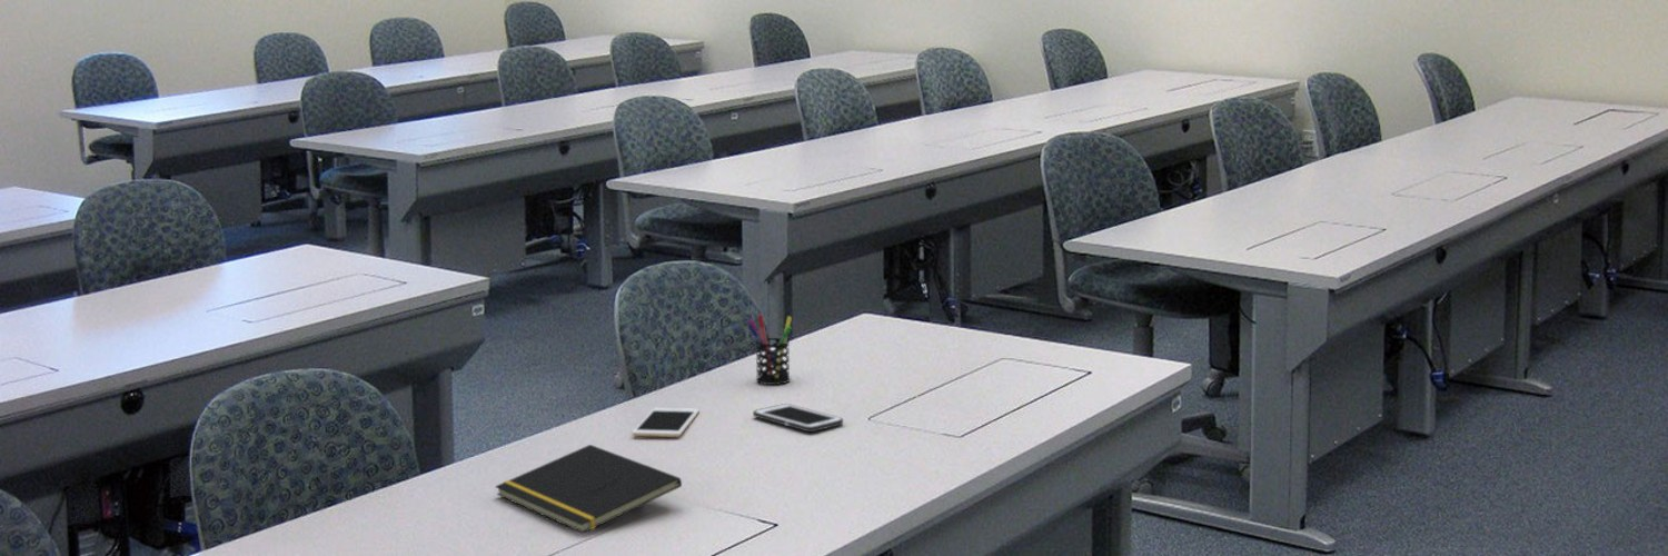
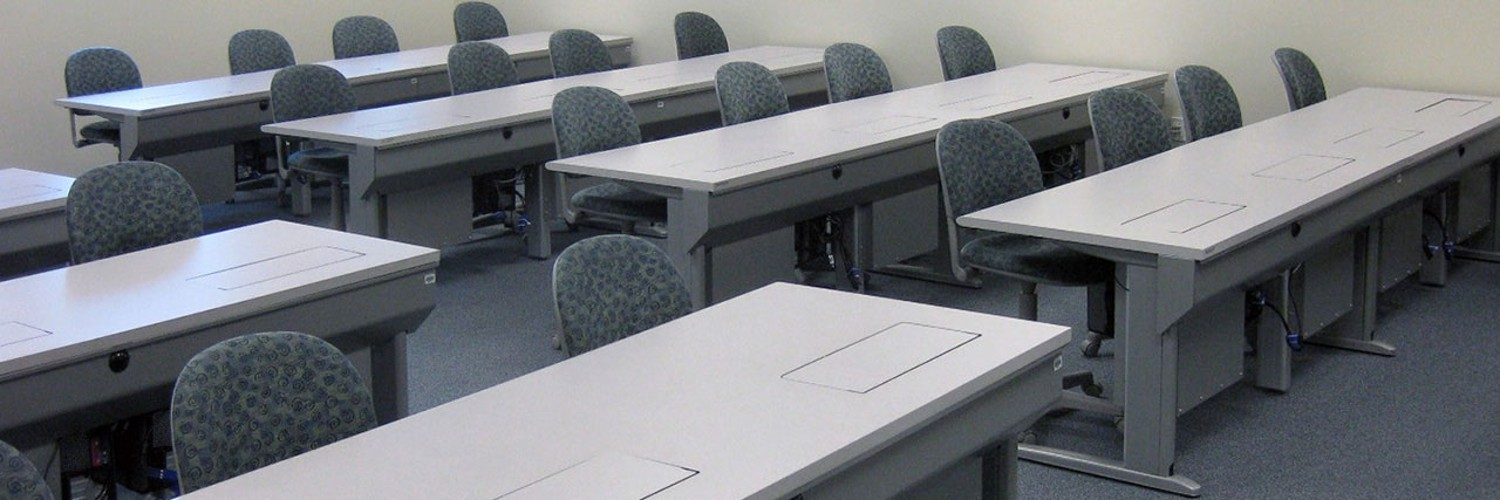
- cell phone (797, 417)
- notepad (587, 486)
- pen holder (774, 347)
- cell phone (666, 421)
